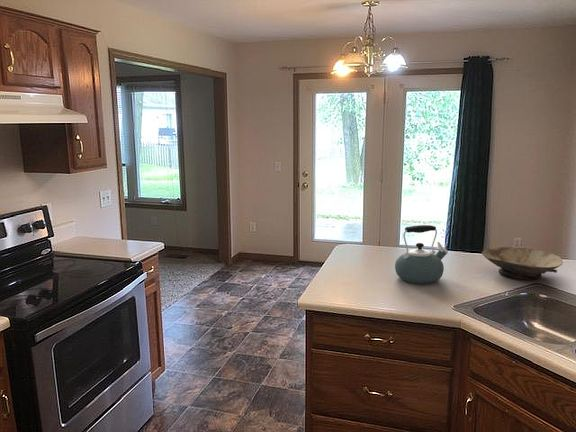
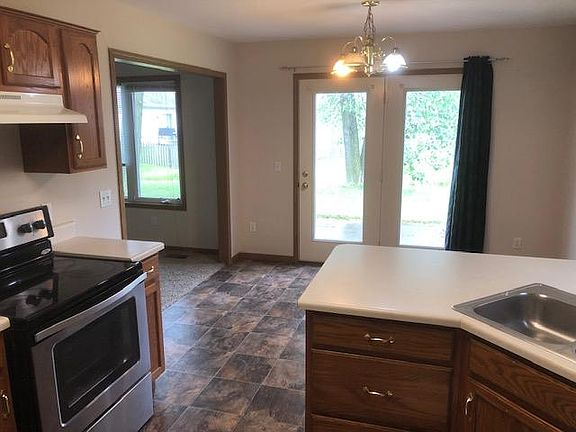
- kettle (423, 252)
- bowl (520, 264)
